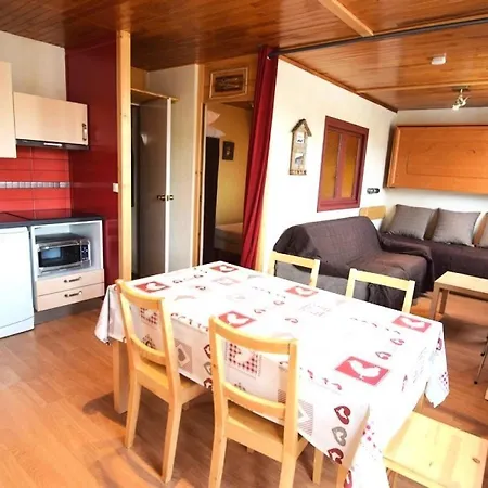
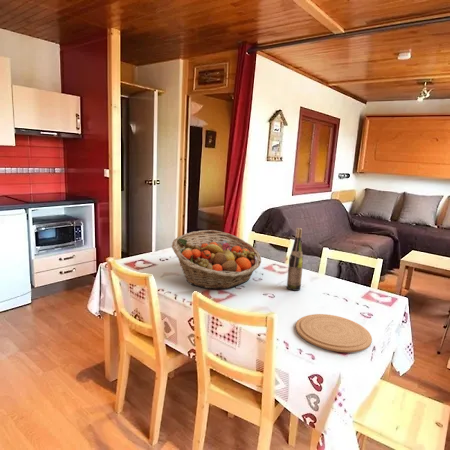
+ fruit basket (217, 257)
+ plate (332, 330)
+ wine bottle (296, 258)
